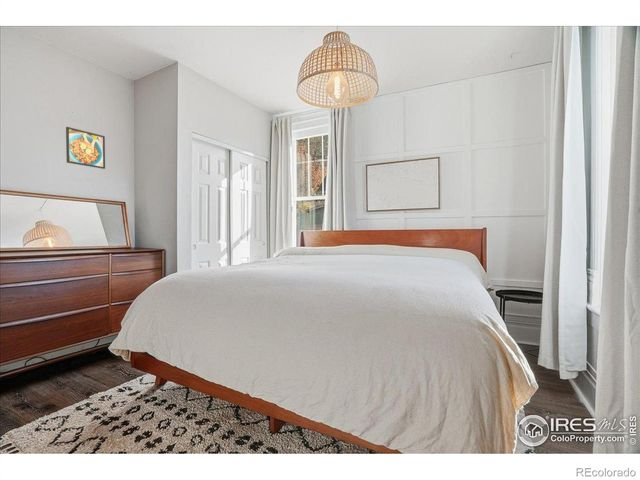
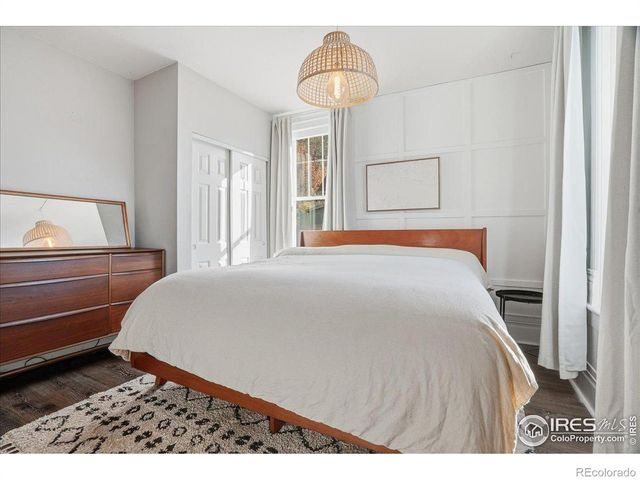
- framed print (86, 148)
